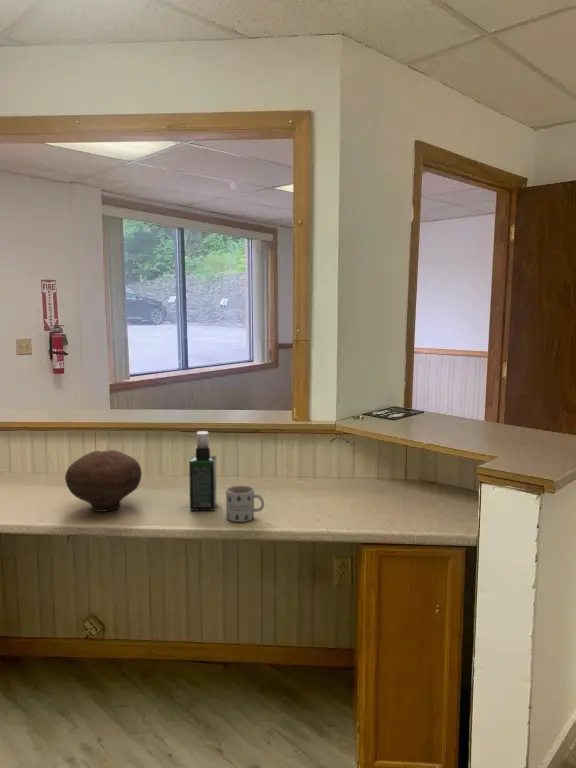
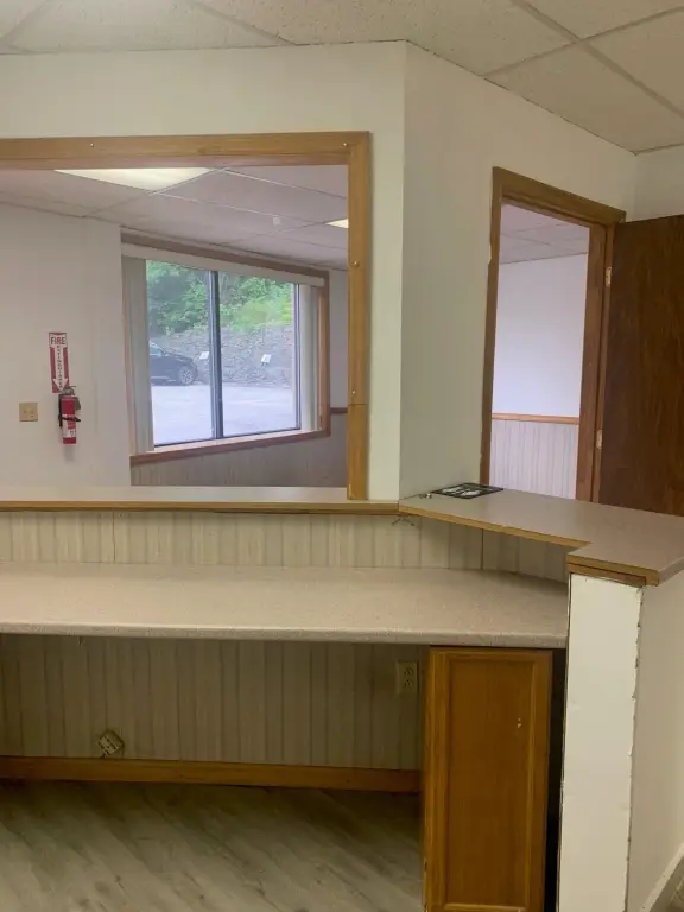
- mug (245, 503)
- spray bottle (203, 469)
- bowl (104, 478)
